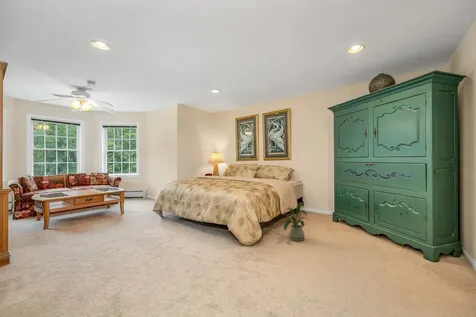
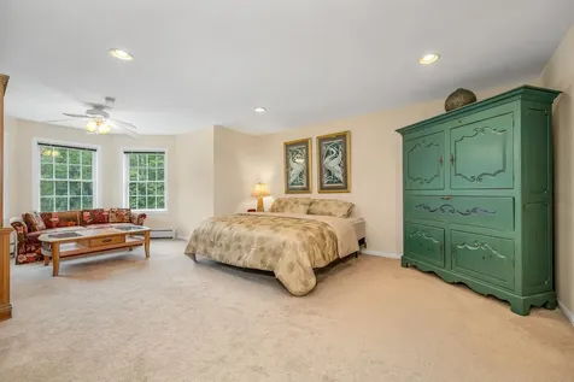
- house plant (293, 221)
